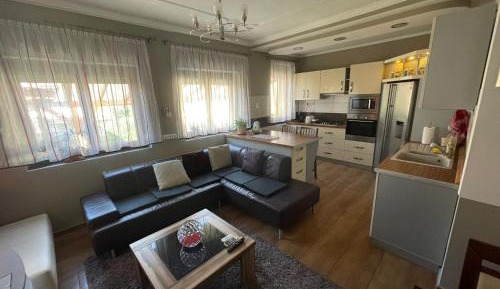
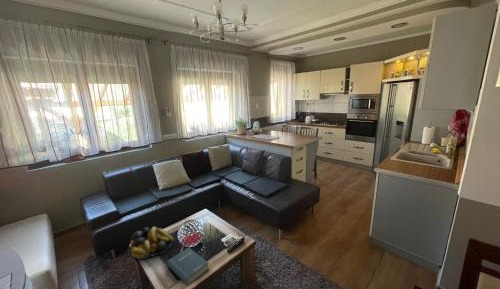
+ fruit bowl (150, 237)
+ hardback book (188, 265)
